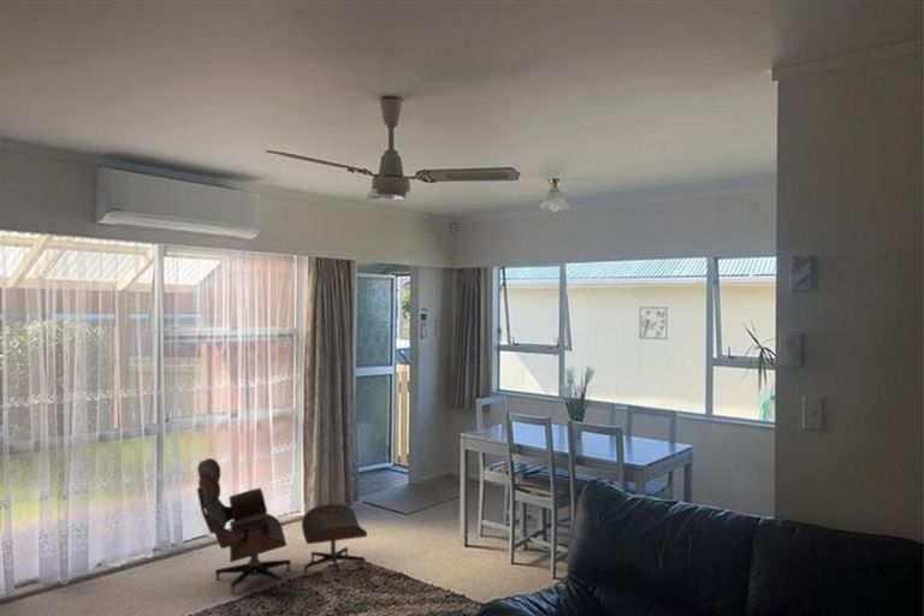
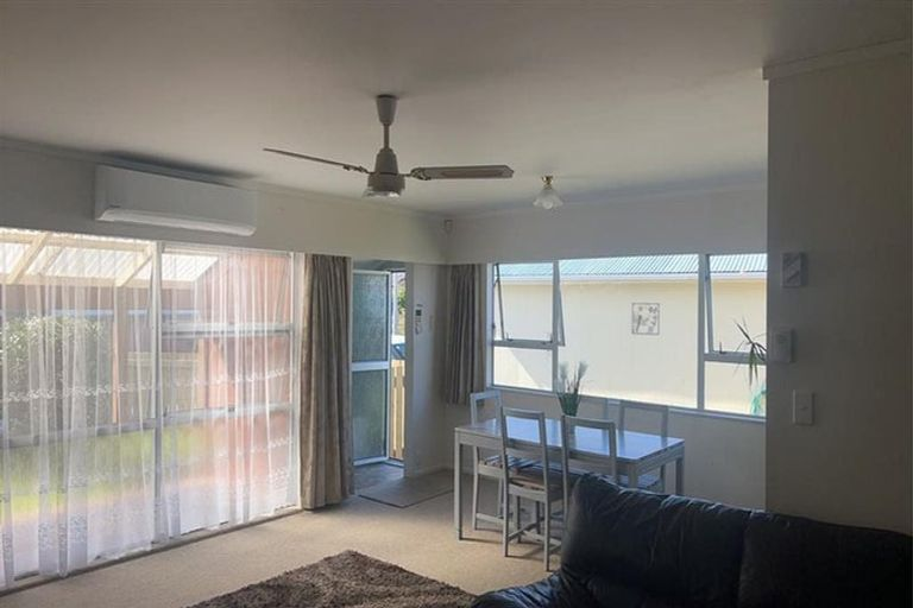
- lounge chair (278, 520)
